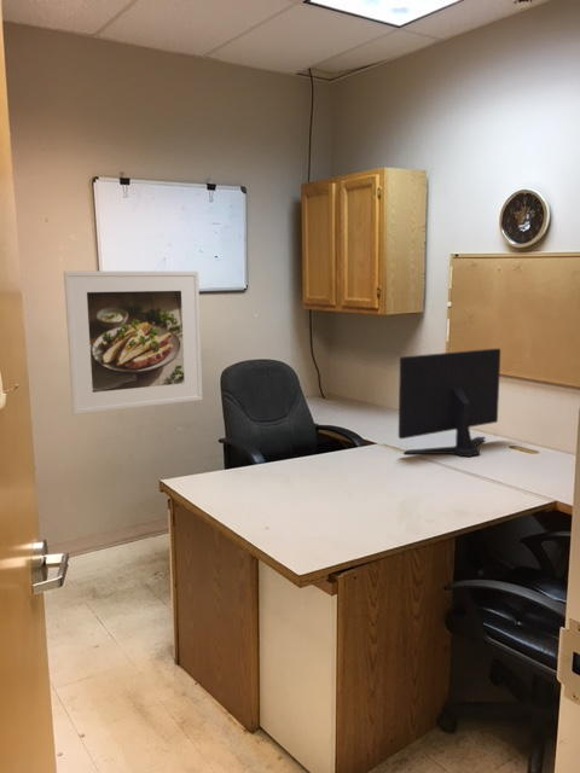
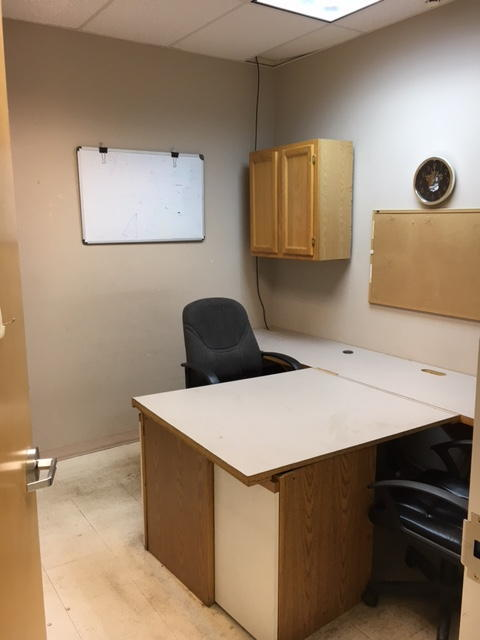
- computer monitor (458, 402)
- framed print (138, 339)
